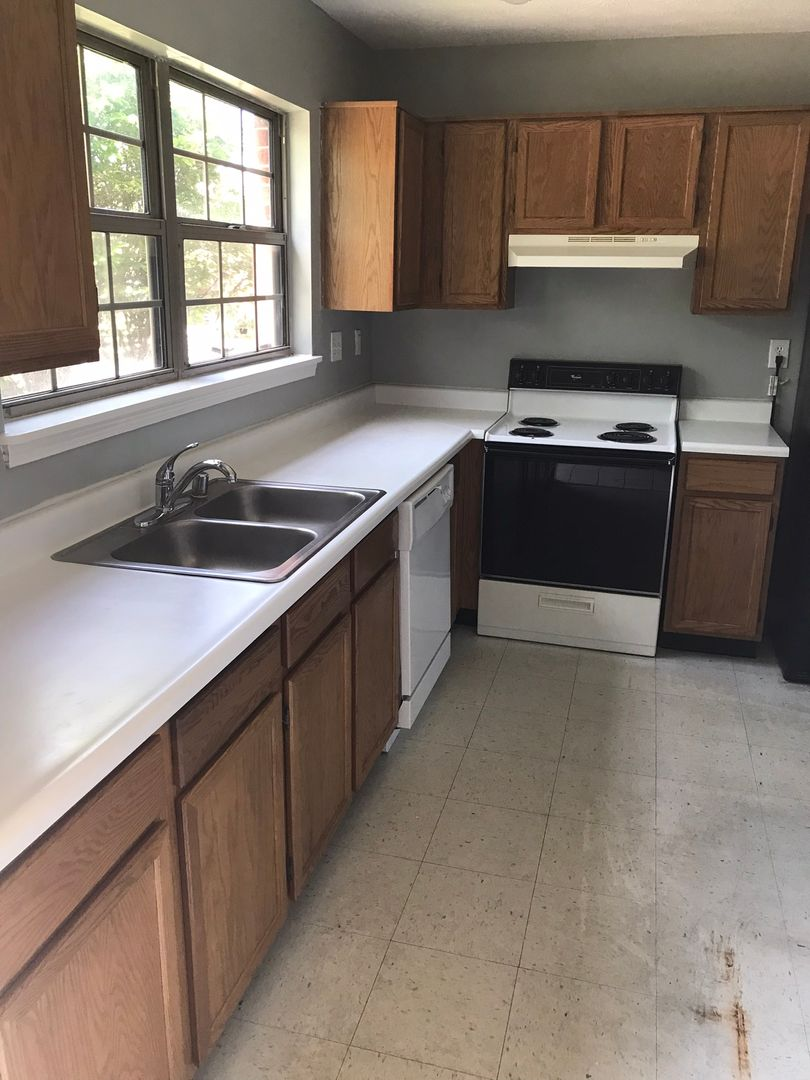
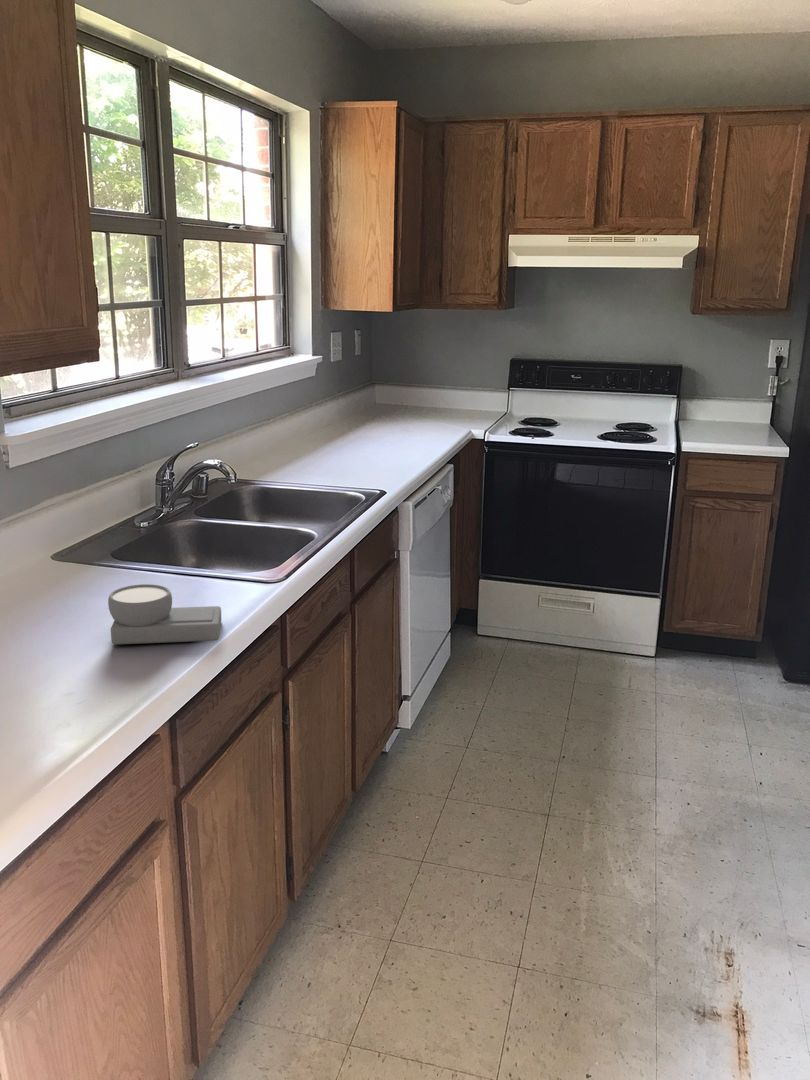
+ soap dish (165, 612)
